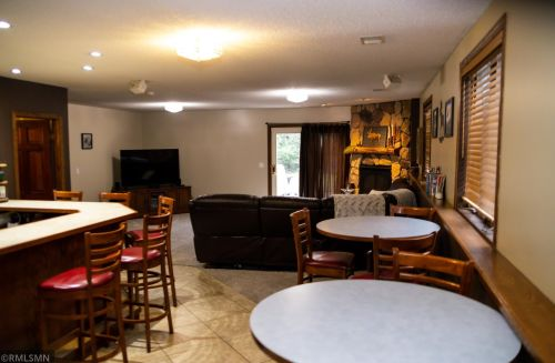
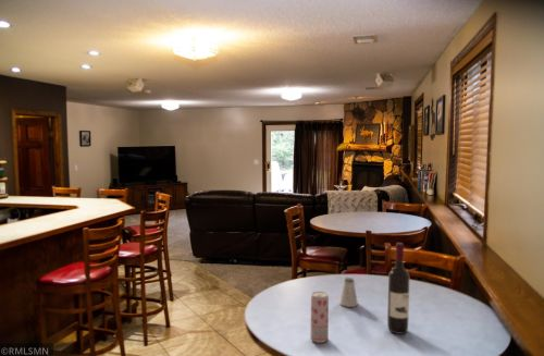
+ beverage can (319, 316)
+ saltshaker (348, 291)
+ wine bottle (398, 286)
